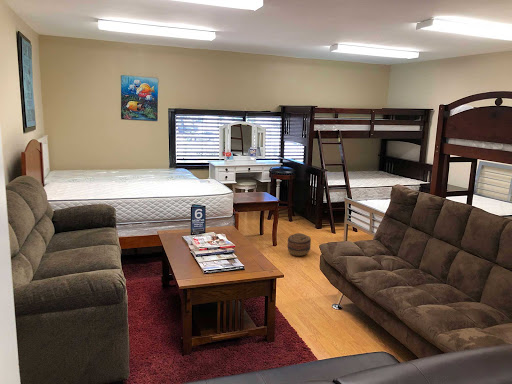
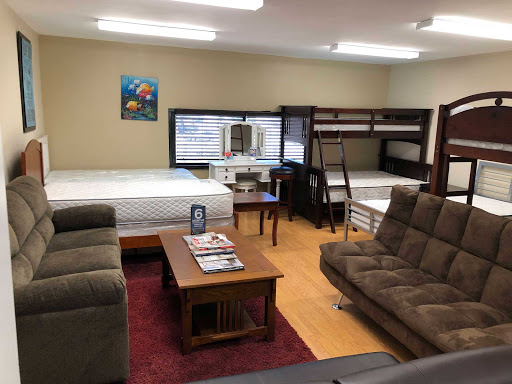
- basket (299, 244)
